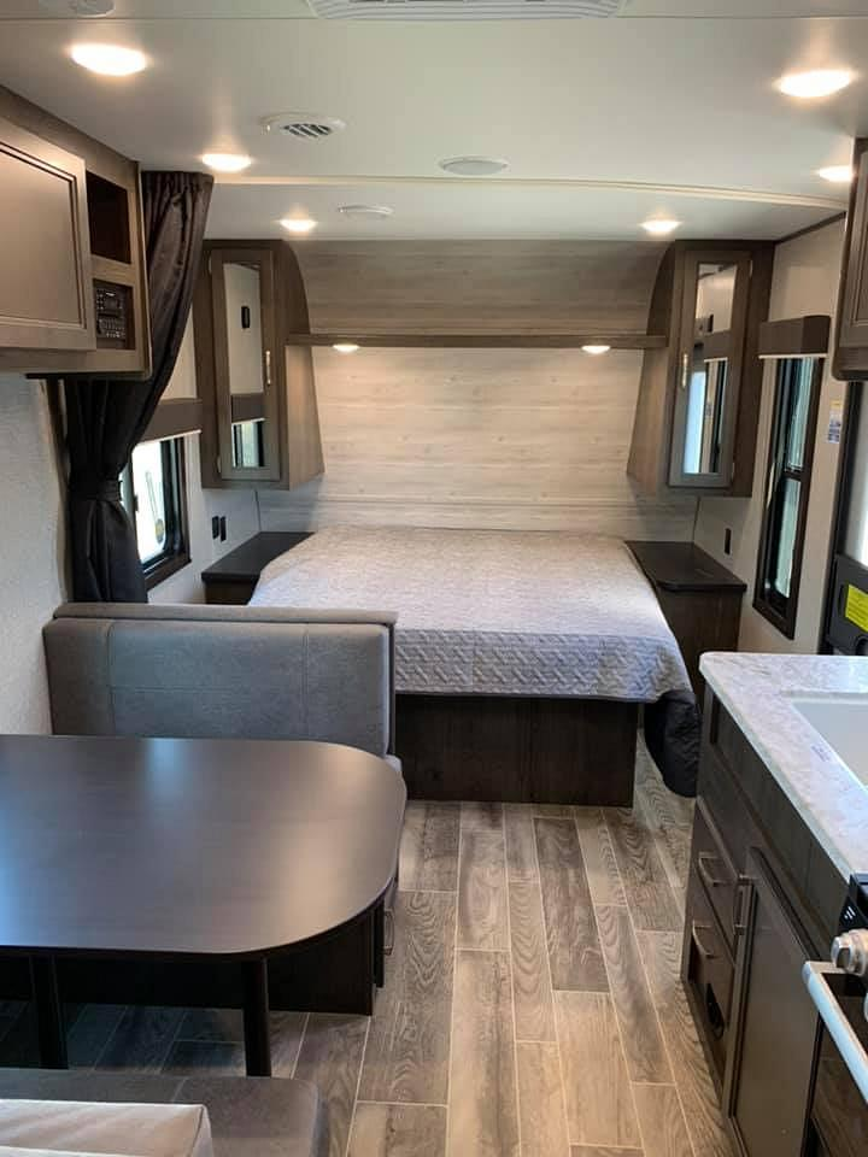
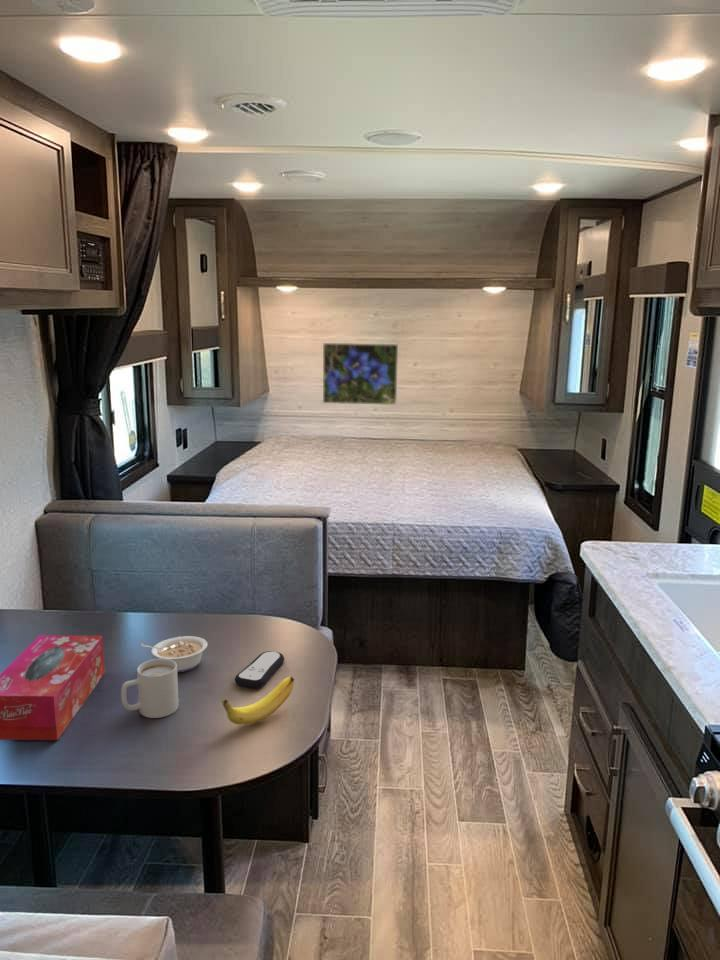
+ mug (149, 690)
+ remote control (261, 668)
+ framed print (360, 373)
+ banana (259, 701)
+ legume (178, 654)
+ tissue box (47, 683)
